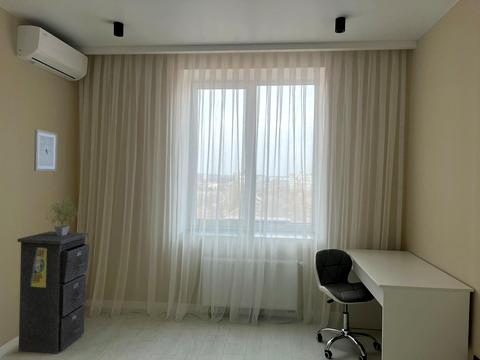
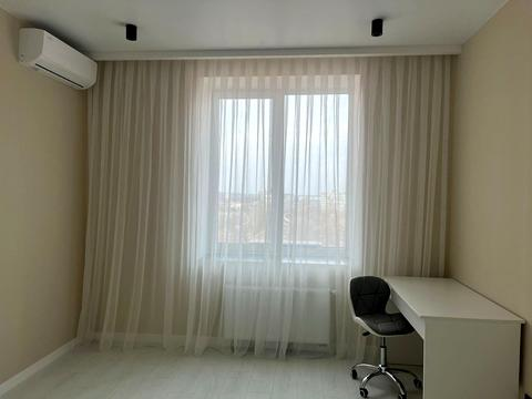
- potted plant (62, 215)
- wall art (46, 151)
- filing cabinet (57, 289)
